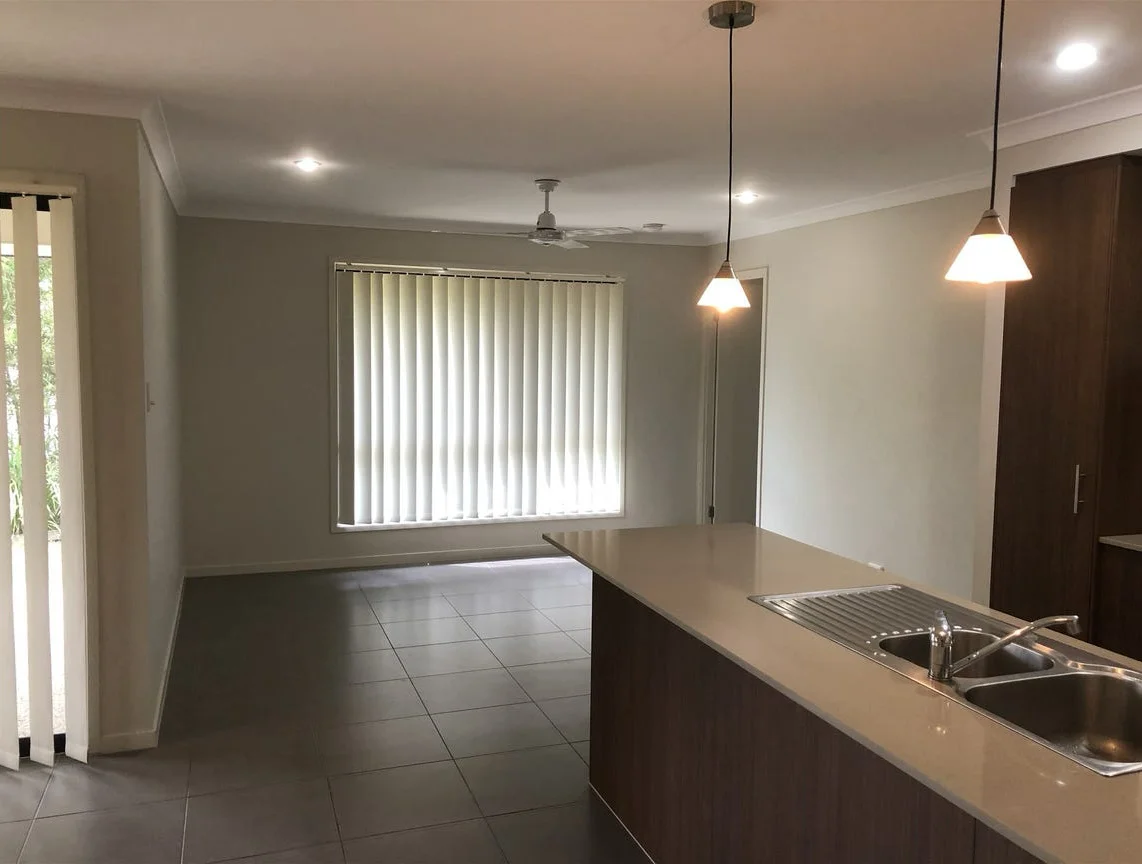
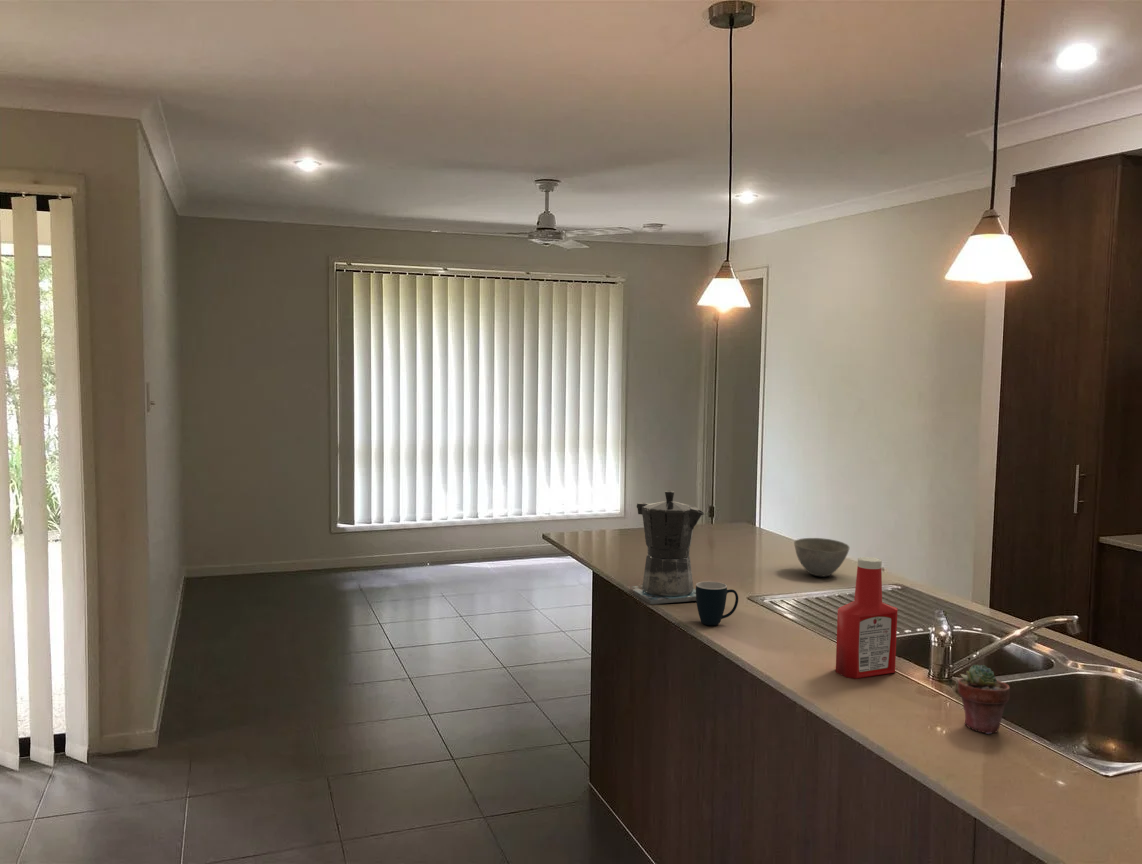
+ soap bottle (867, 615)
+ coffee maker (667, 542)
+ mug (717, 604)
+ potted succulent (982, 696)
+ bowl (821, 558)
